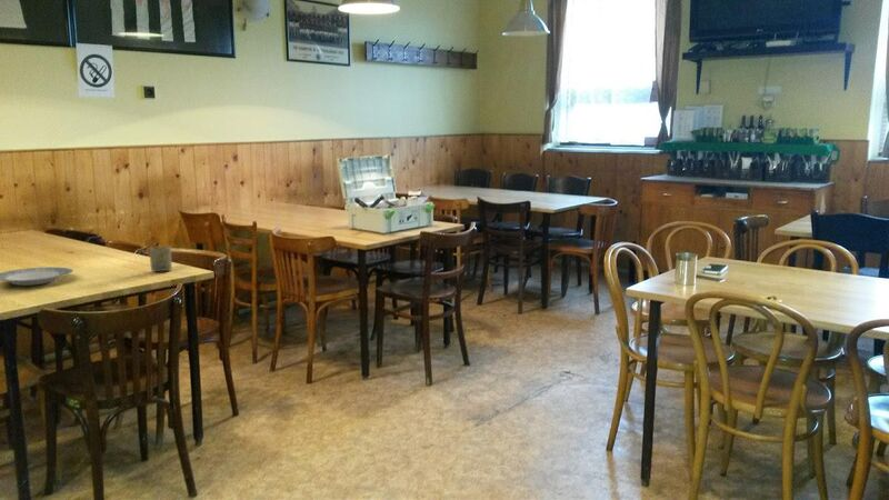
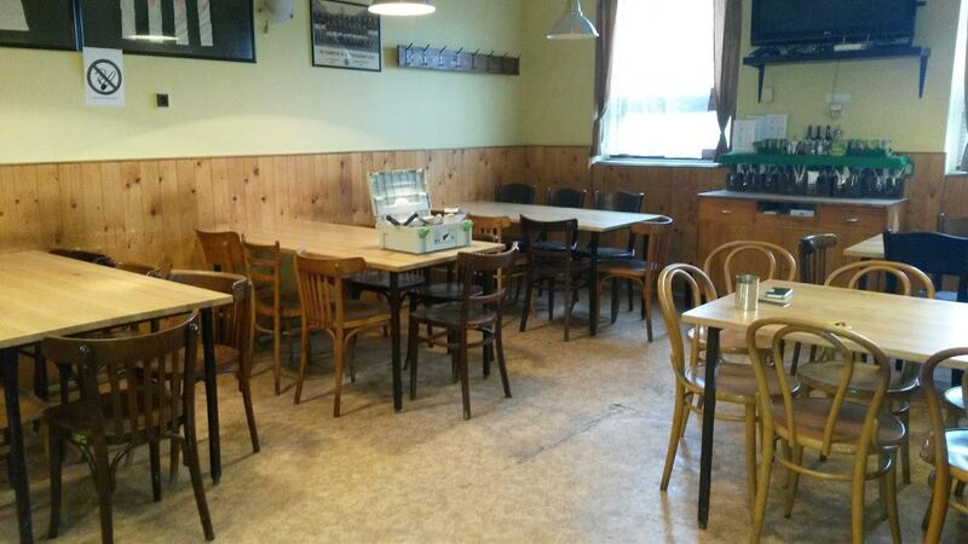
- cup (160, 259)
- plate (33, 278)
